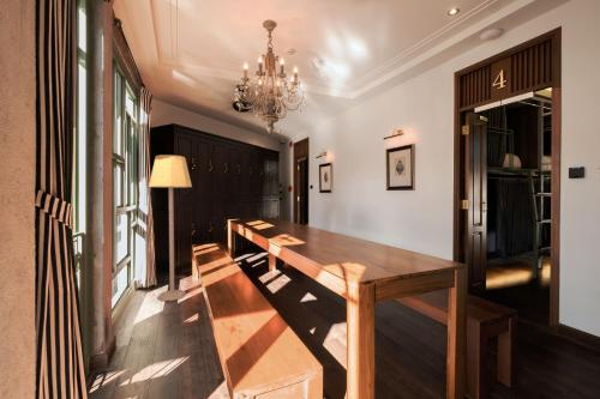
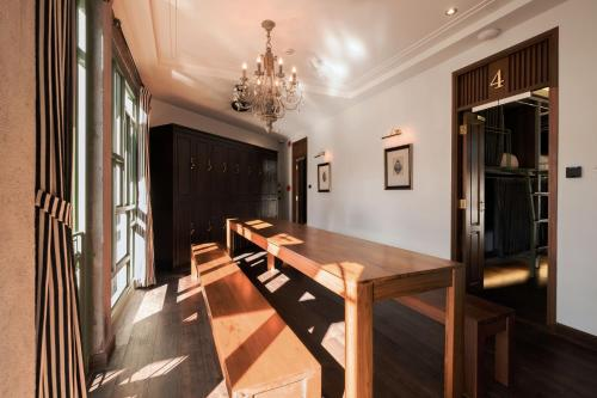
- lamp (170, 226)
